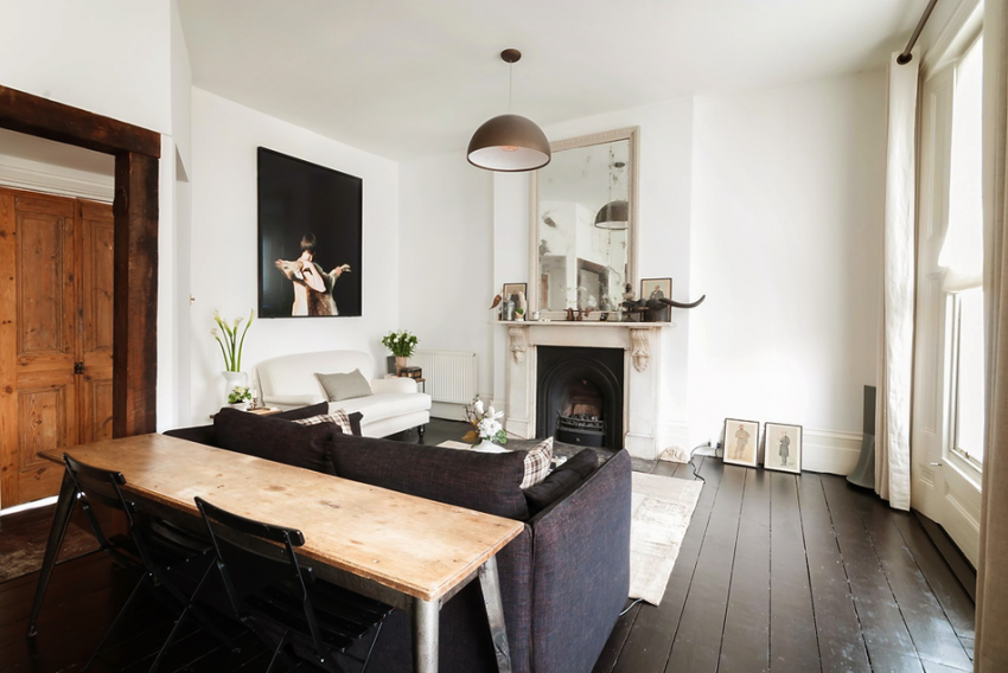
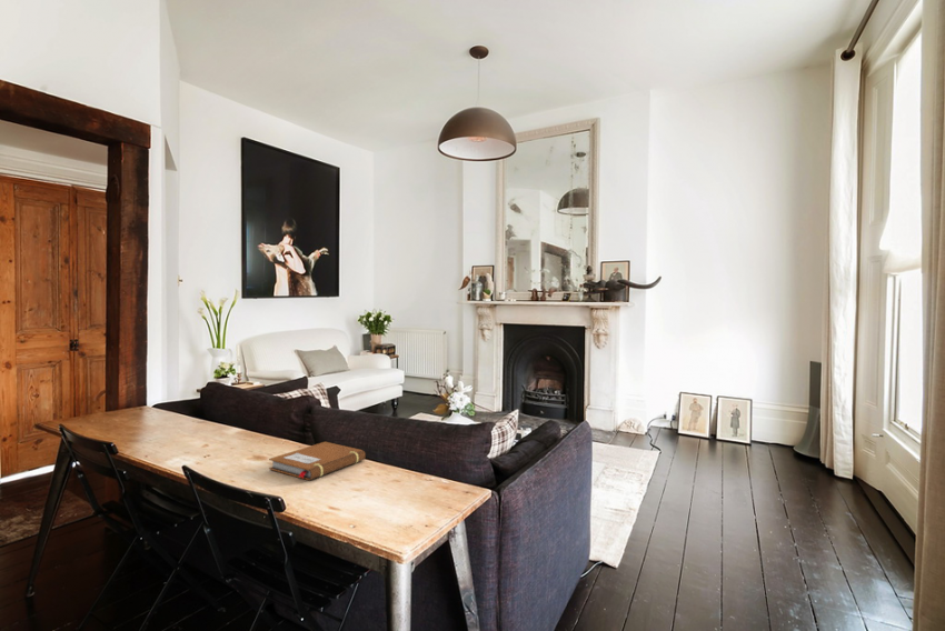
+ notebook (317, 460)
